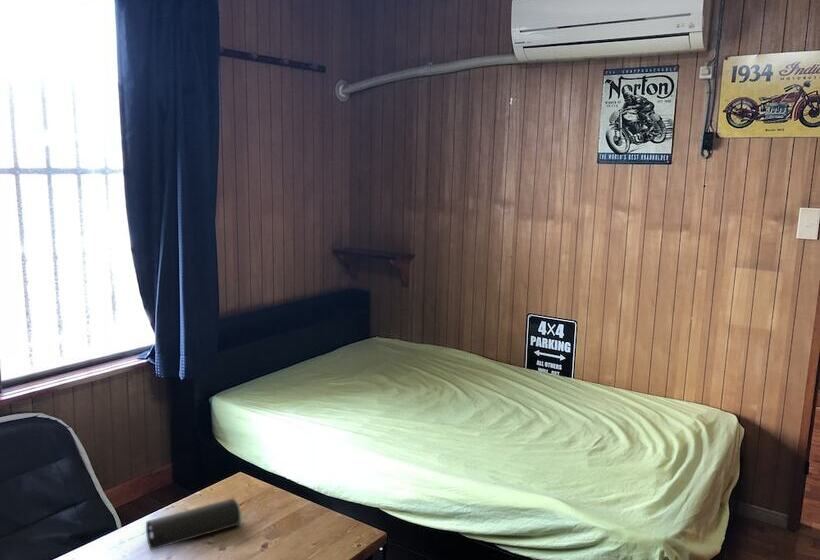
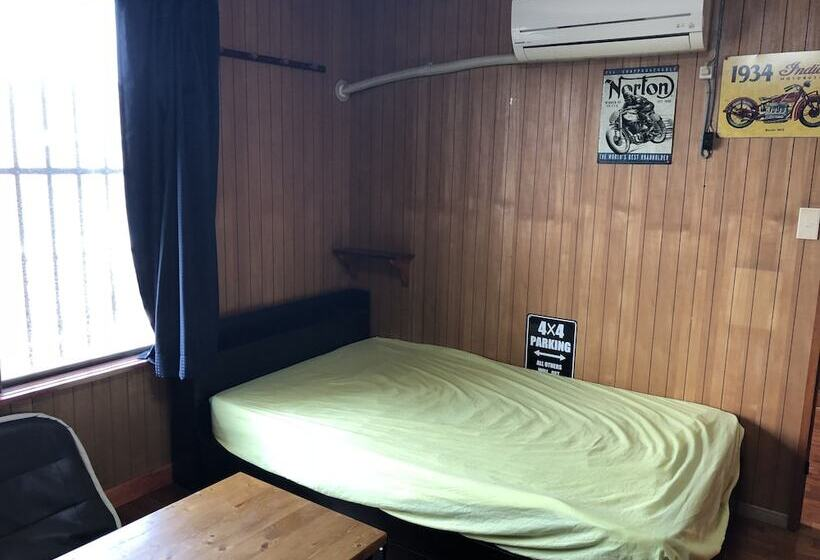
- speaker (195, 522)
